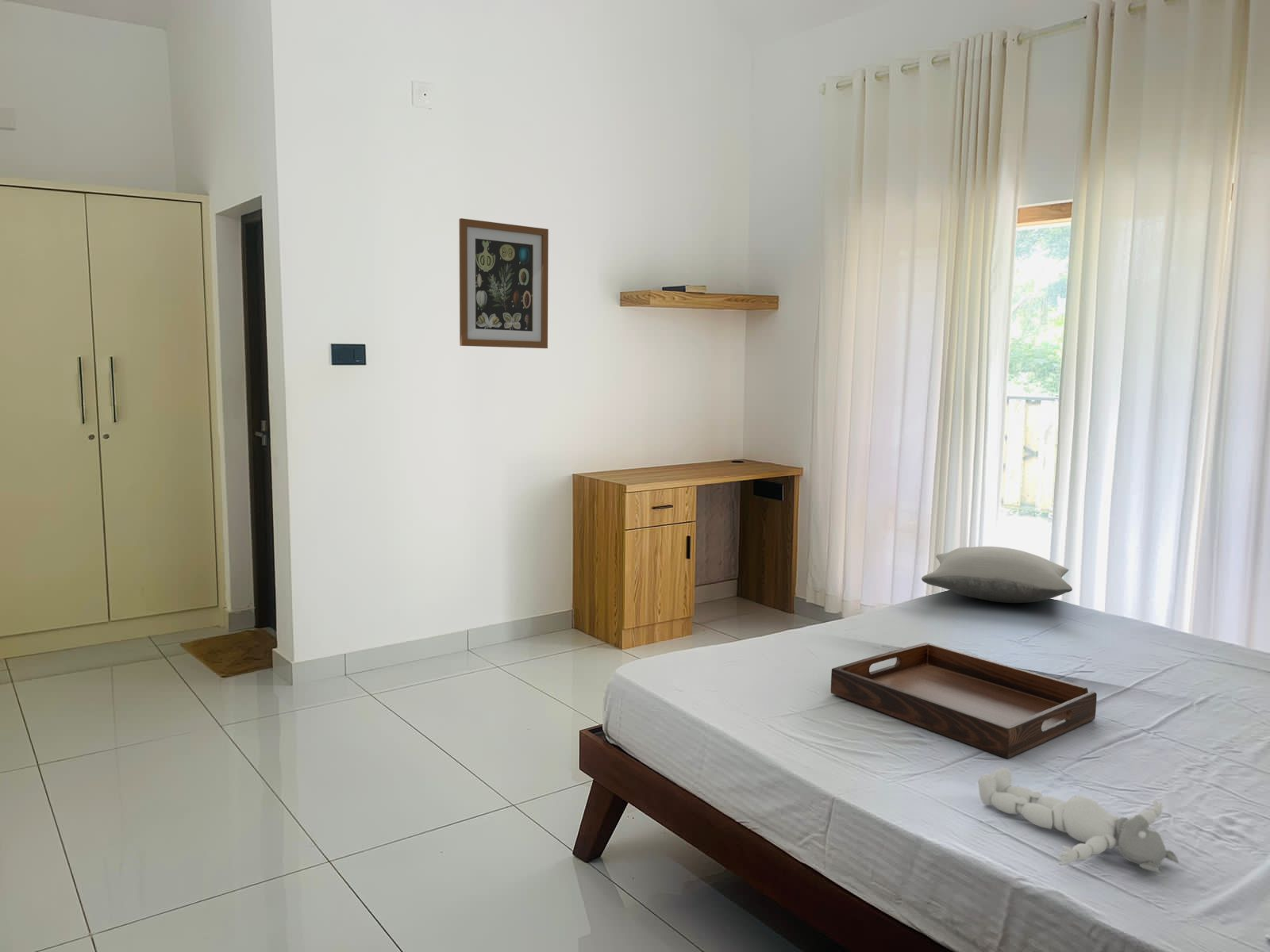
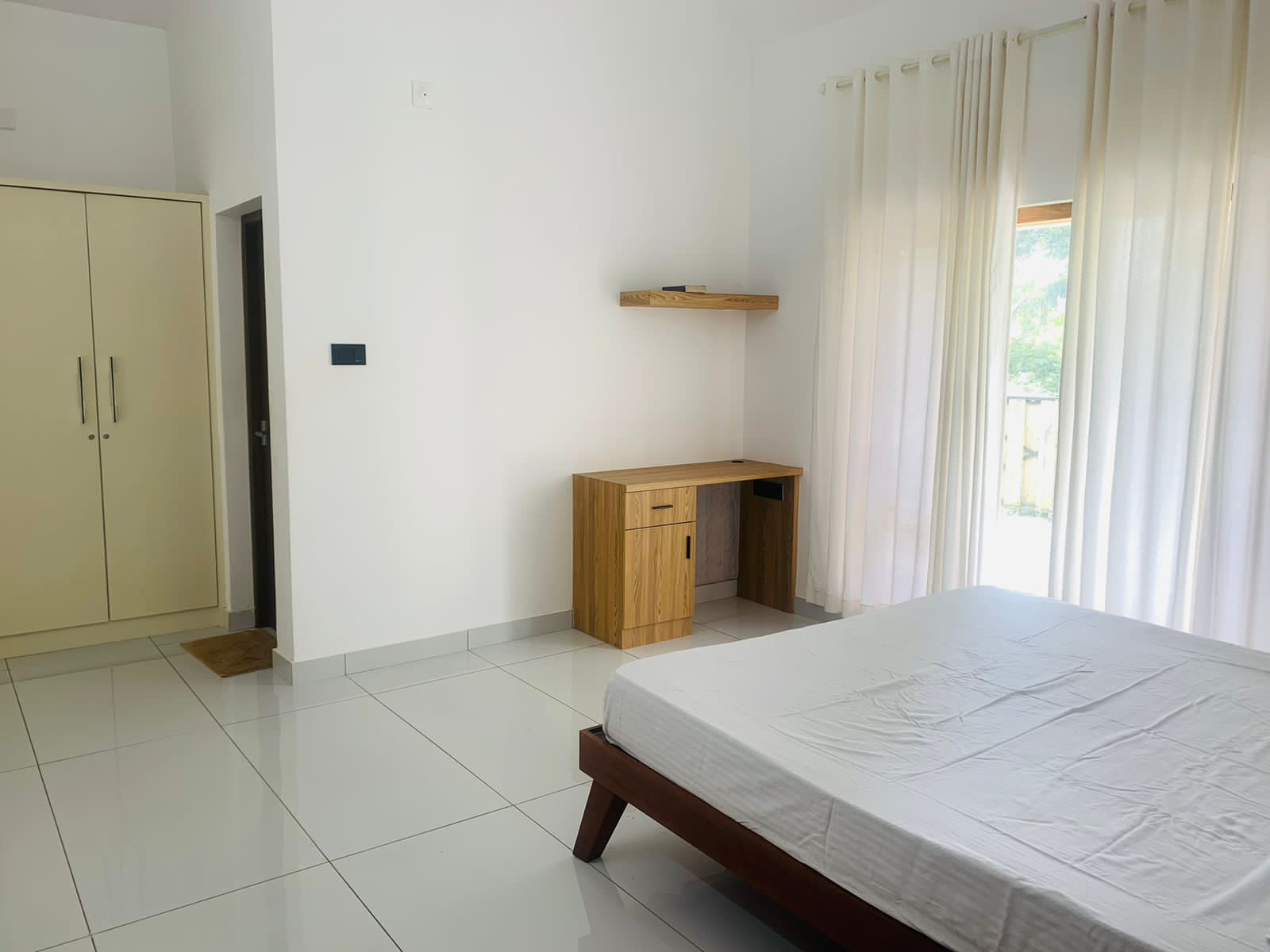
- teddy bear (1075, 813)
- serving tray (961, 692)
- wall art (505, 286)
- pillow (998, 573)
